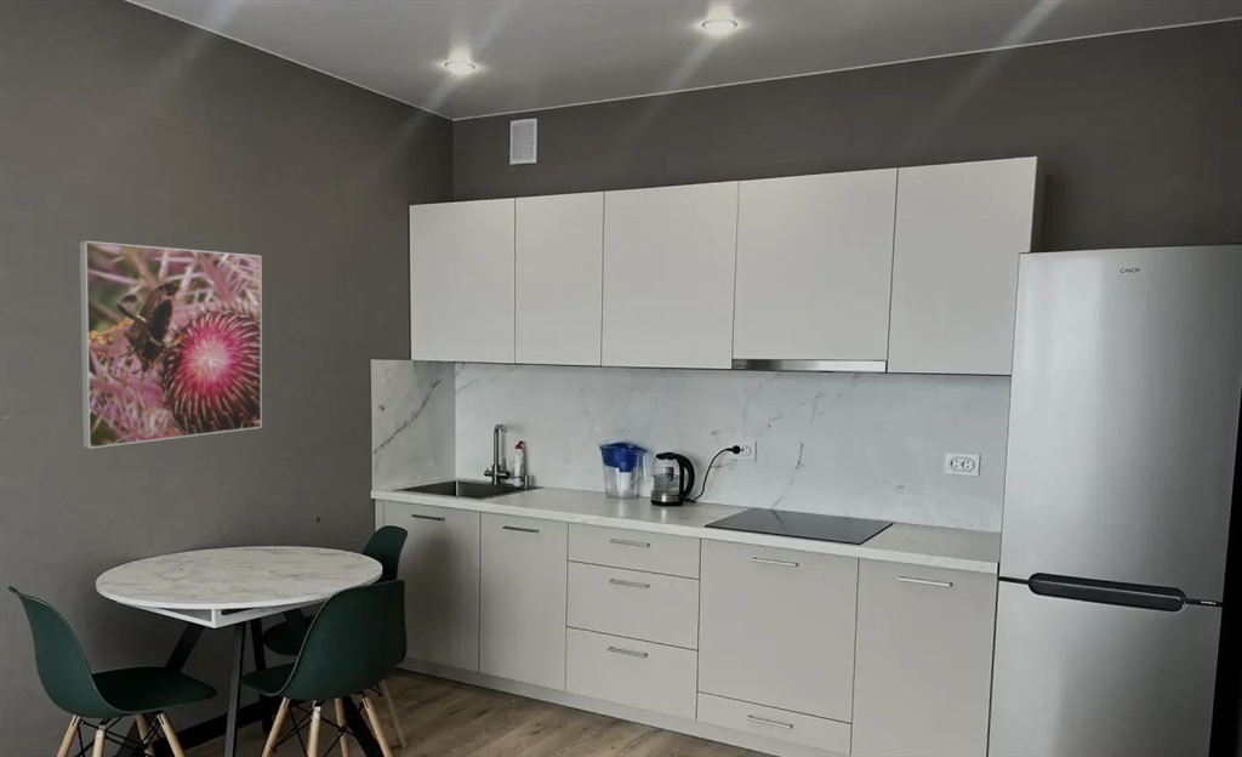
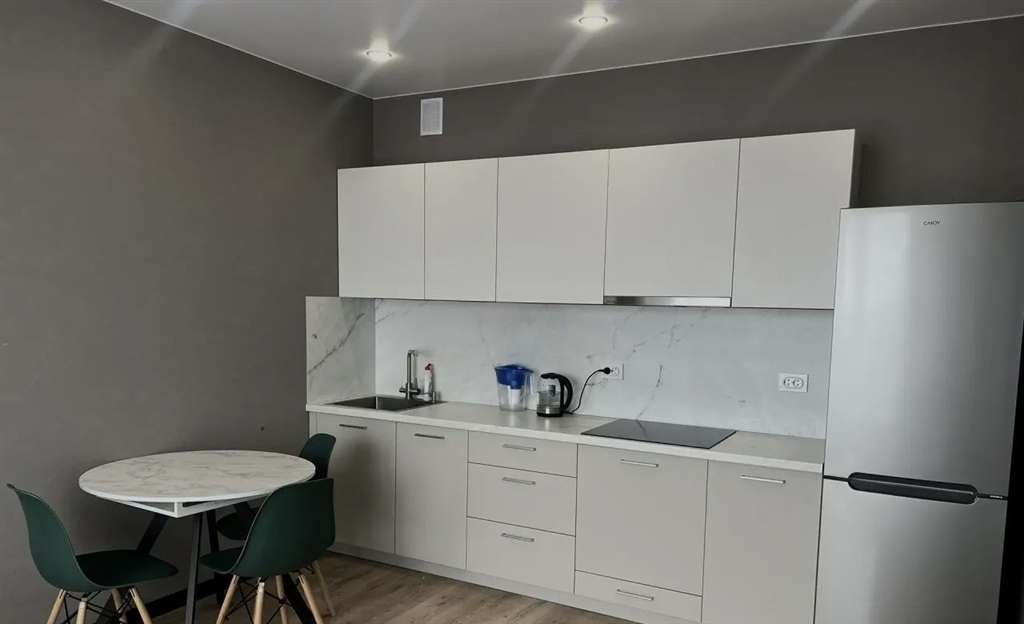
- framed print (180, 343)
